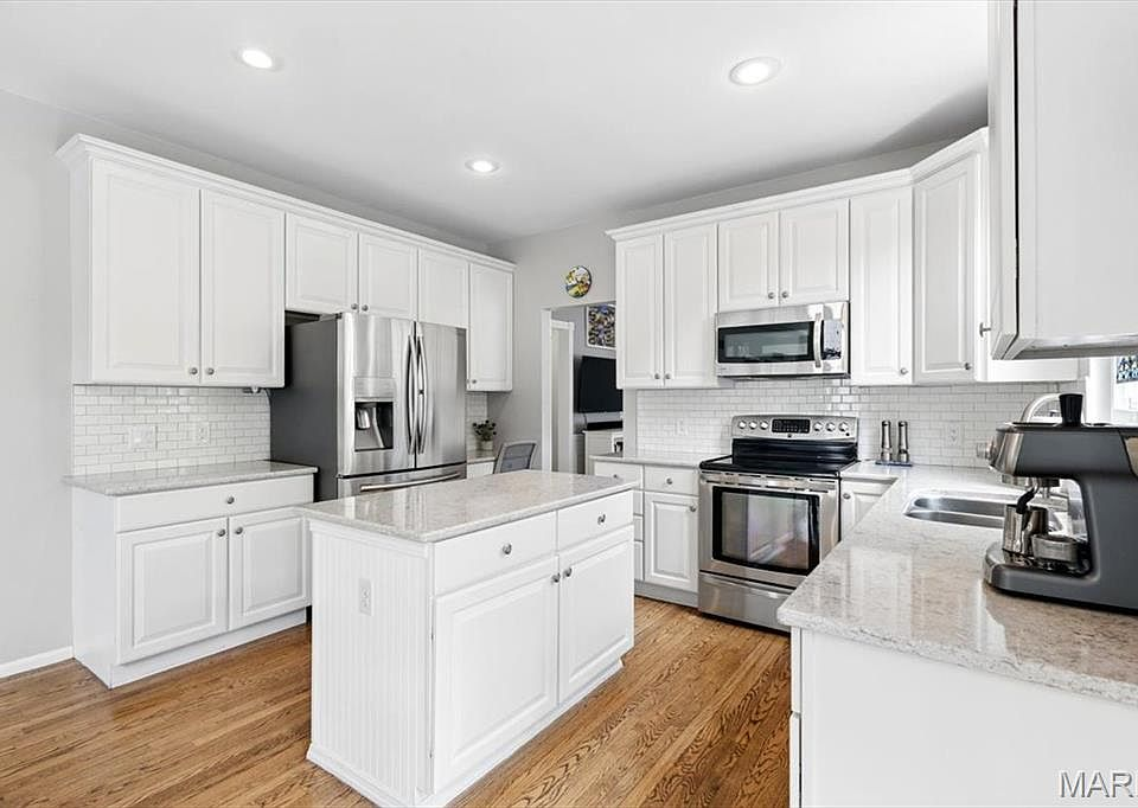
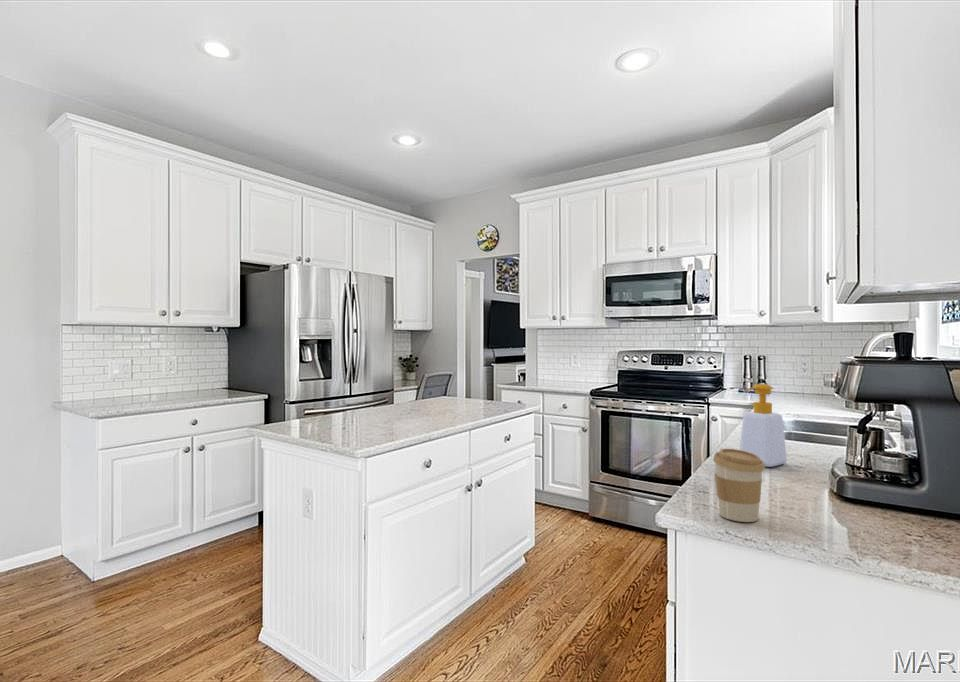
+ coffee cup (738, 483)
+ soap bottle (758, 423)
